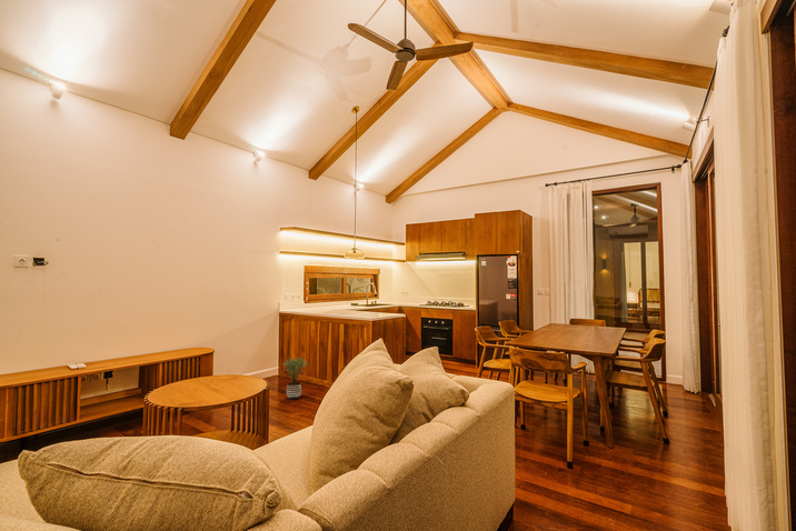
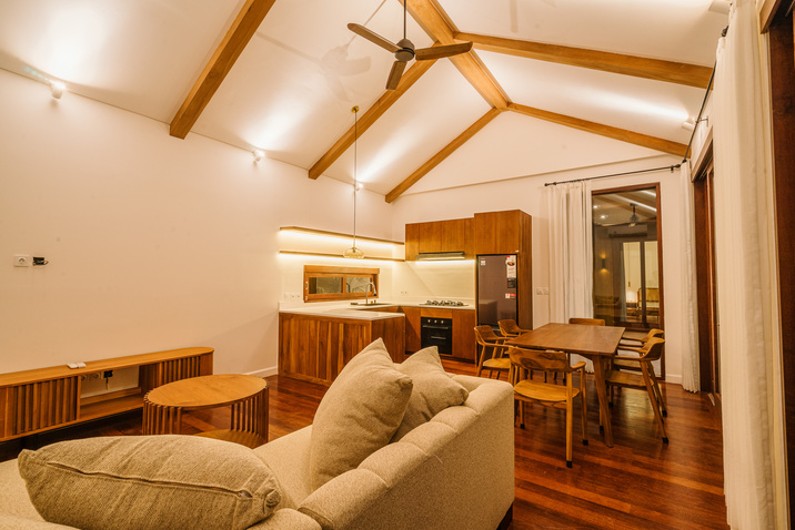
- potted plant (293, 378)
